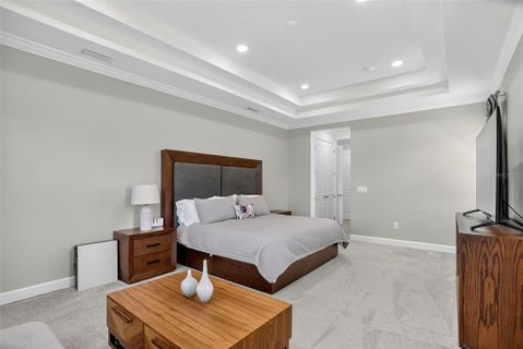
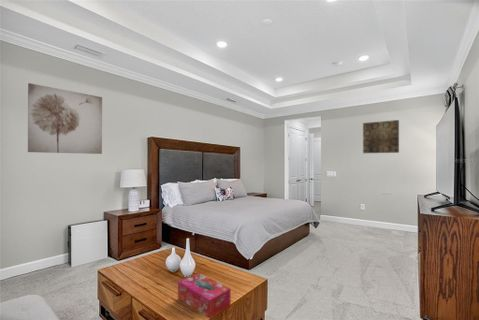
+ wall art (380, 137)
+ wall art (68, 122)
+ tissue box (203, 293)
